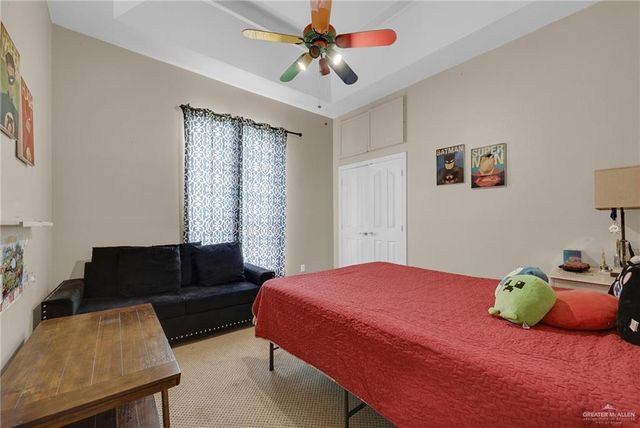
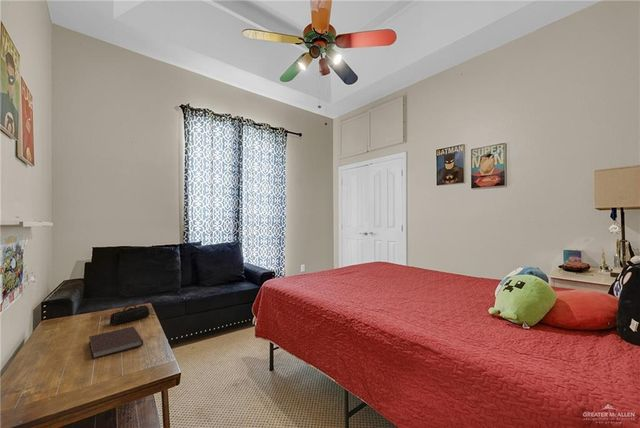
+ notebook (115, 340)
+ pencil case (130, 312)
